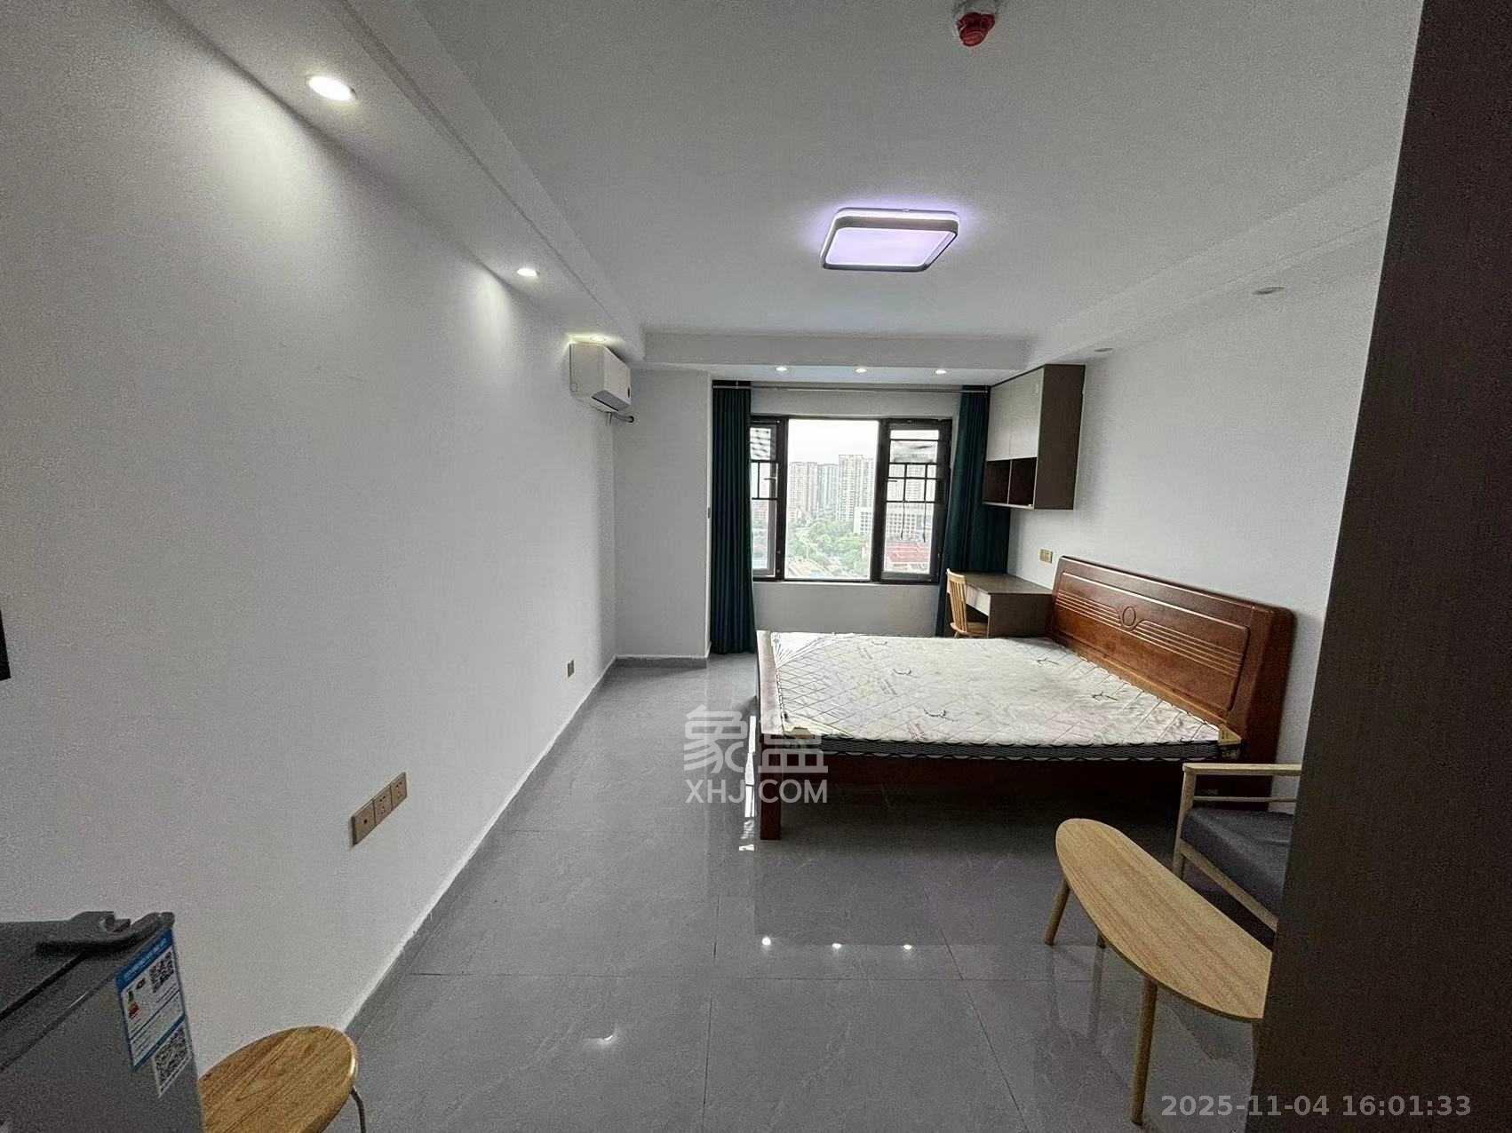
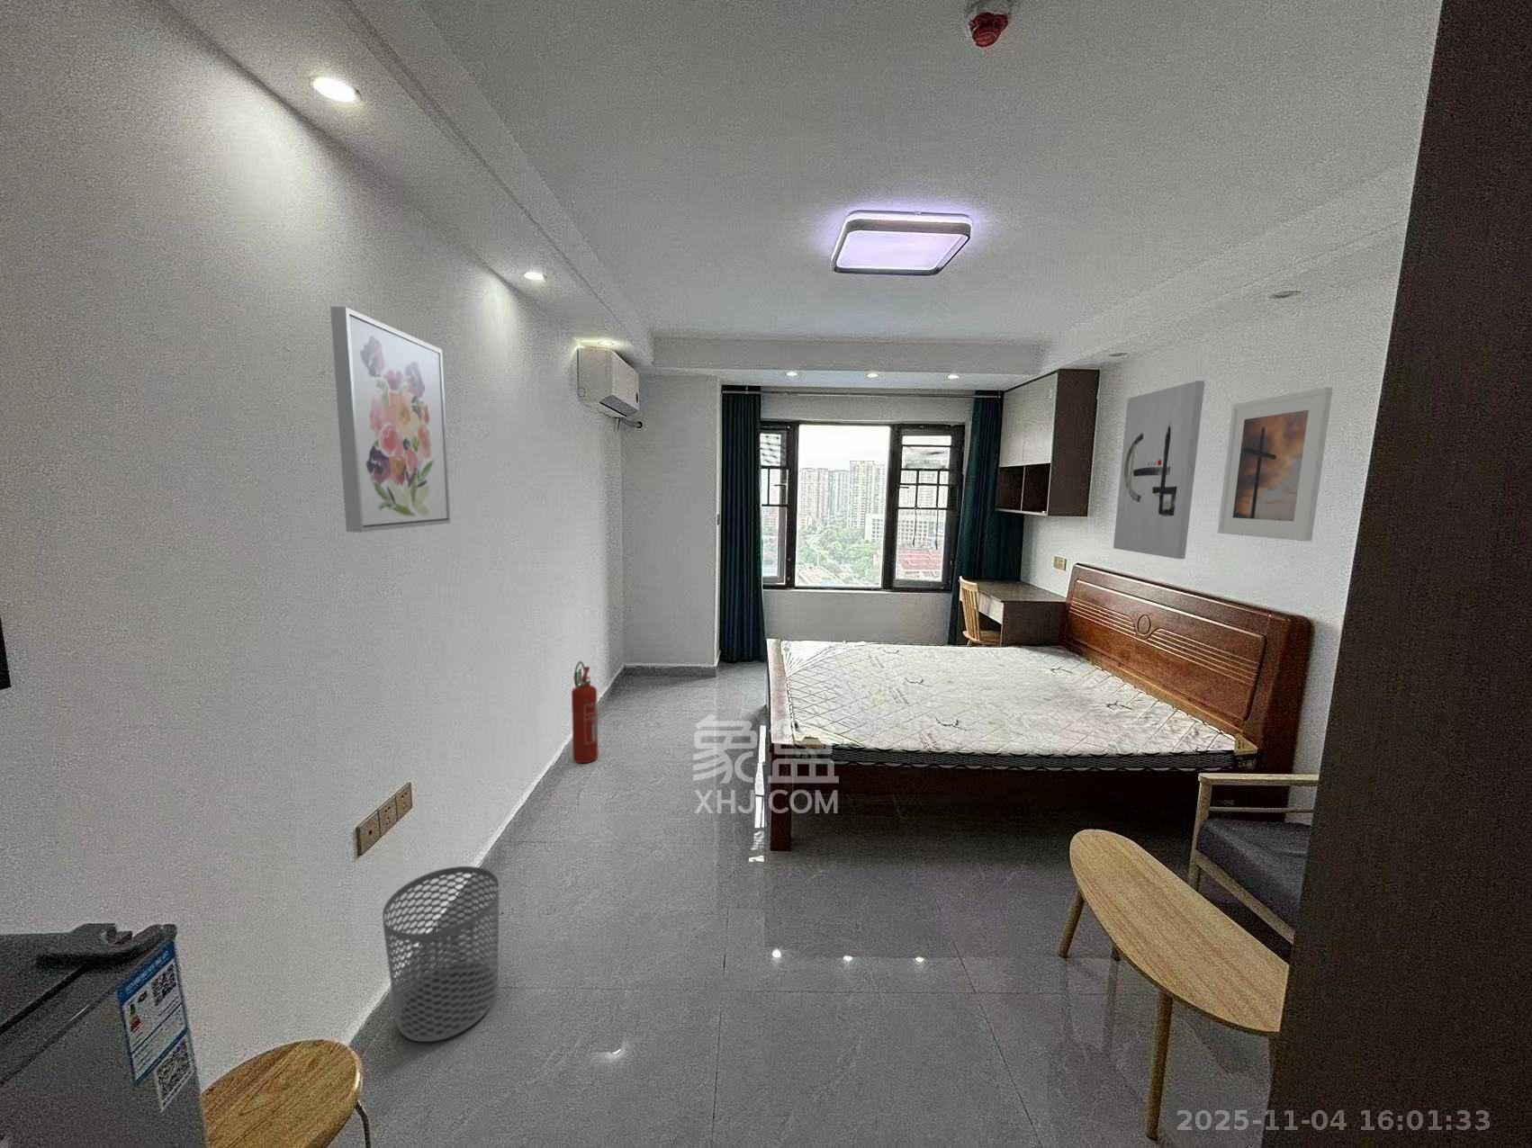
+ fire extinguisher (583, 710)
+ wall art (1154, 473)
+ wall art (399, 430)
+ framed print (1268, 467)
+ waste bin (445, 951)
